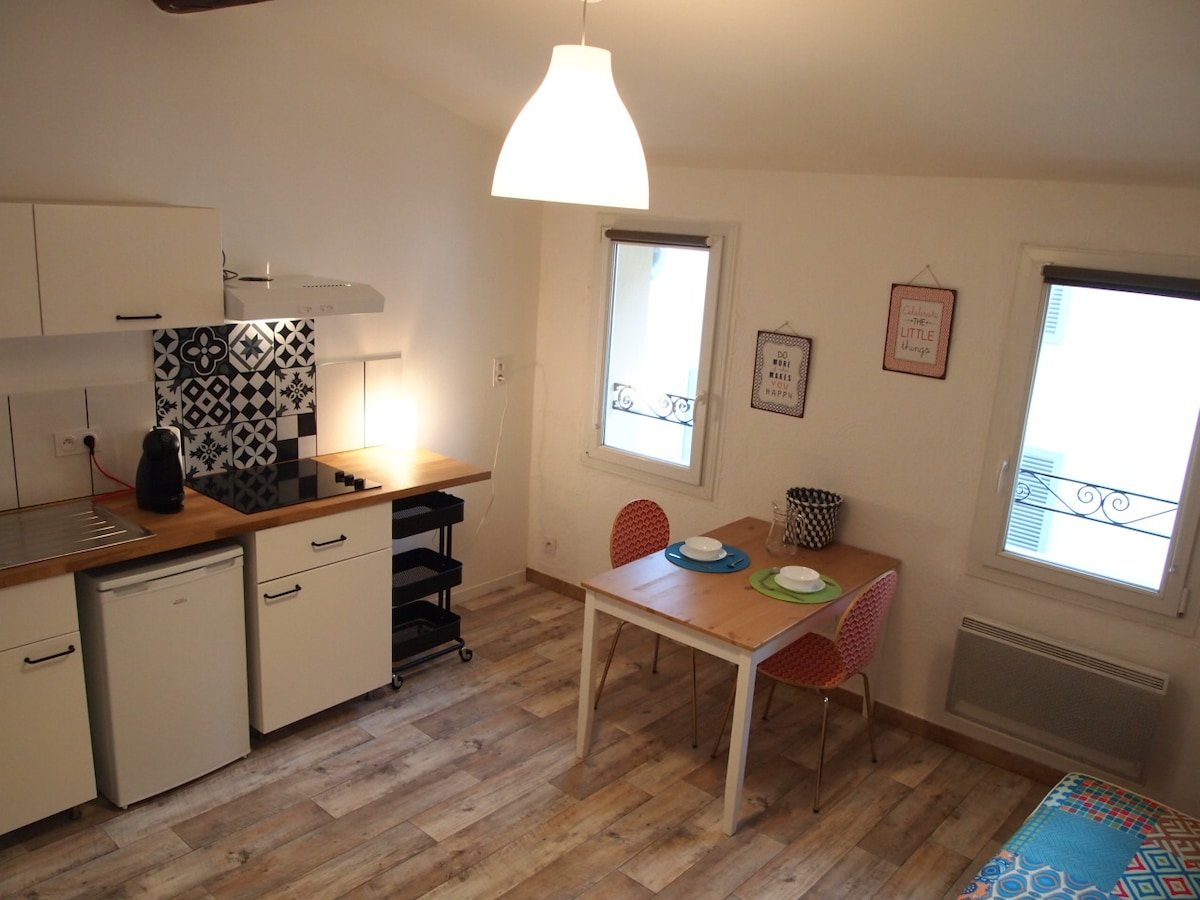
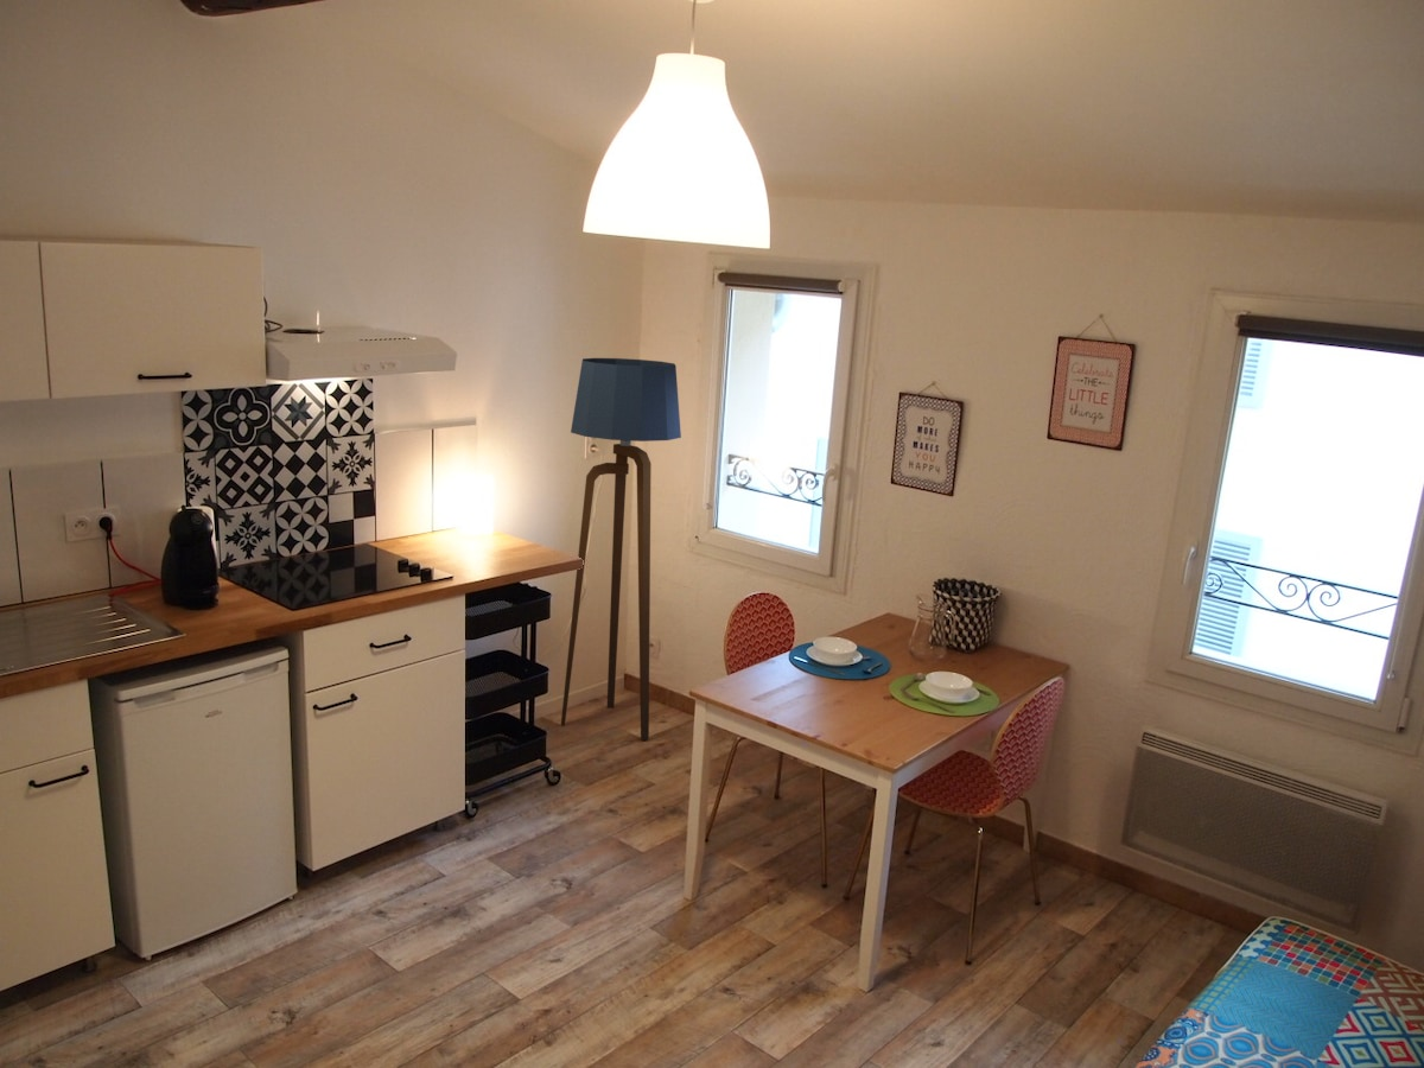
+ floor lamp (621, 549)
